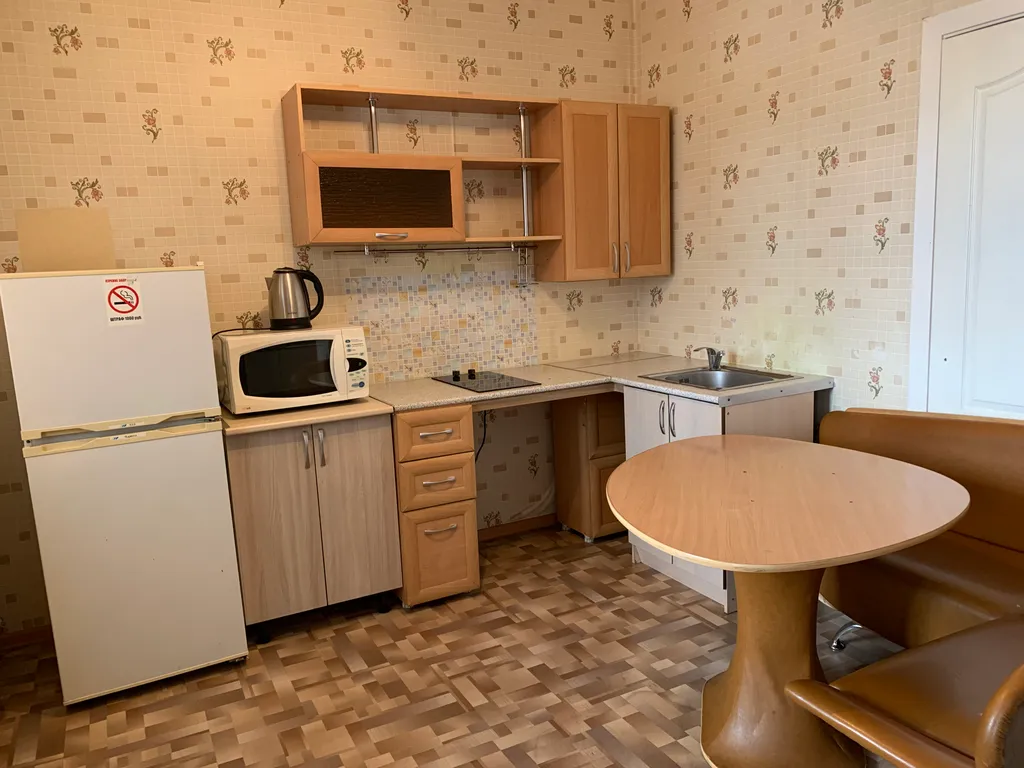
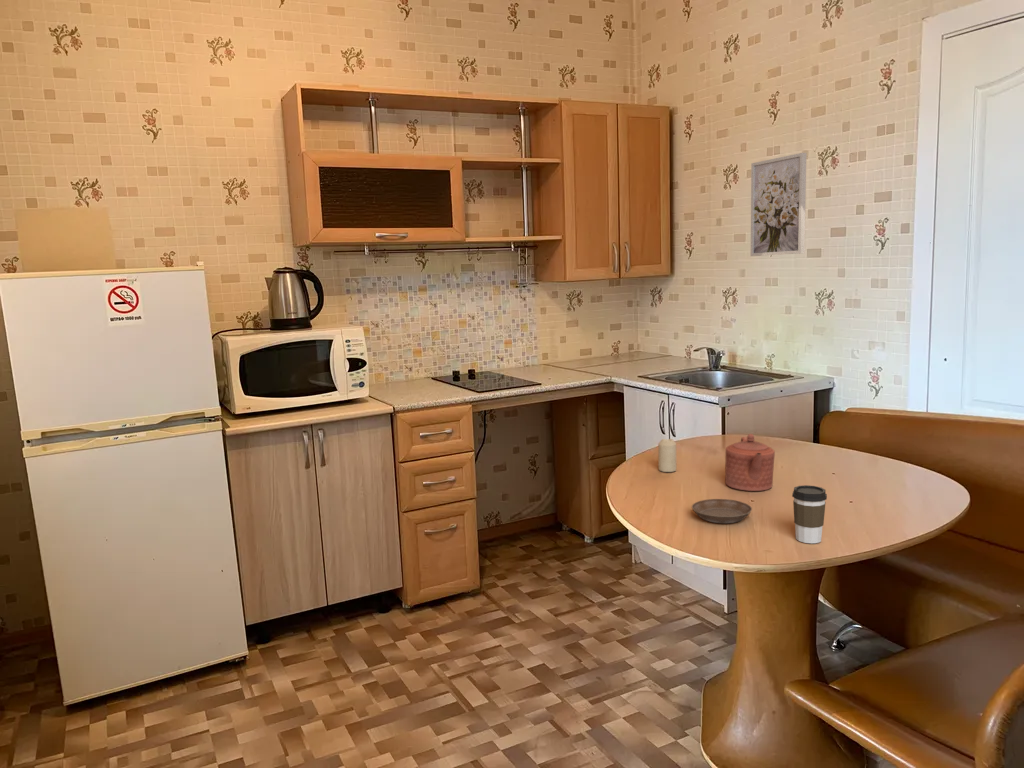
+ wall art (777, 207)
+ saucer (721, 512)
+ candle (667, 454)
+ coffee cup (809, 514)
+ teapot (749, 459)
